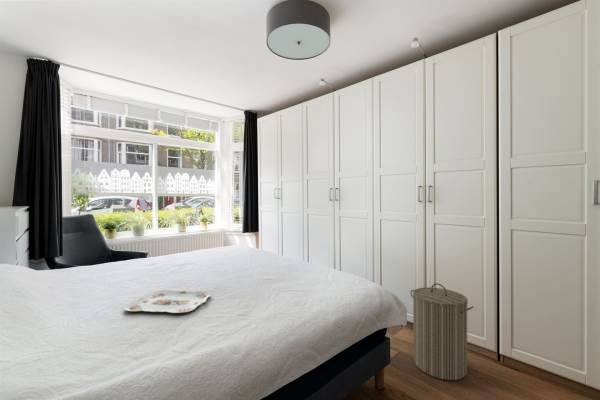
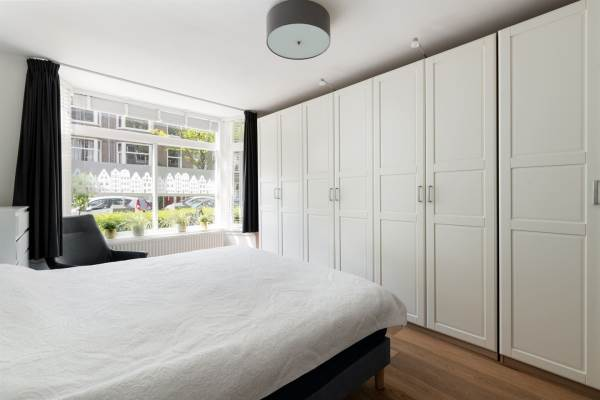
- serving tray (170, 301)
- laundry hamper (439, 324)
